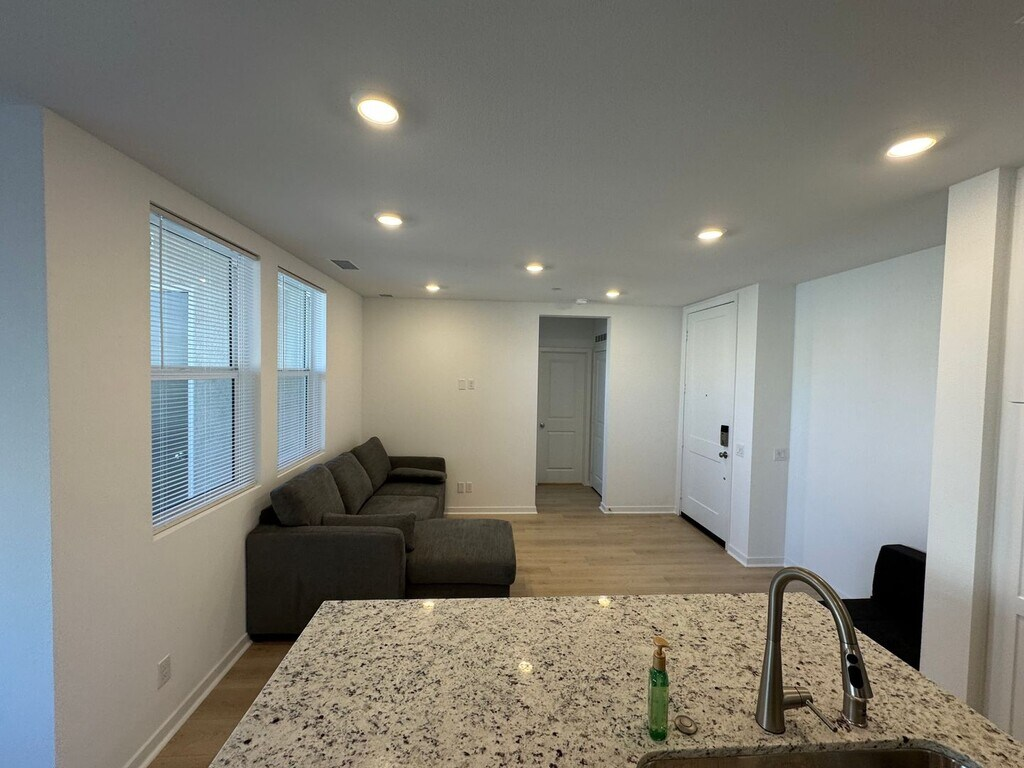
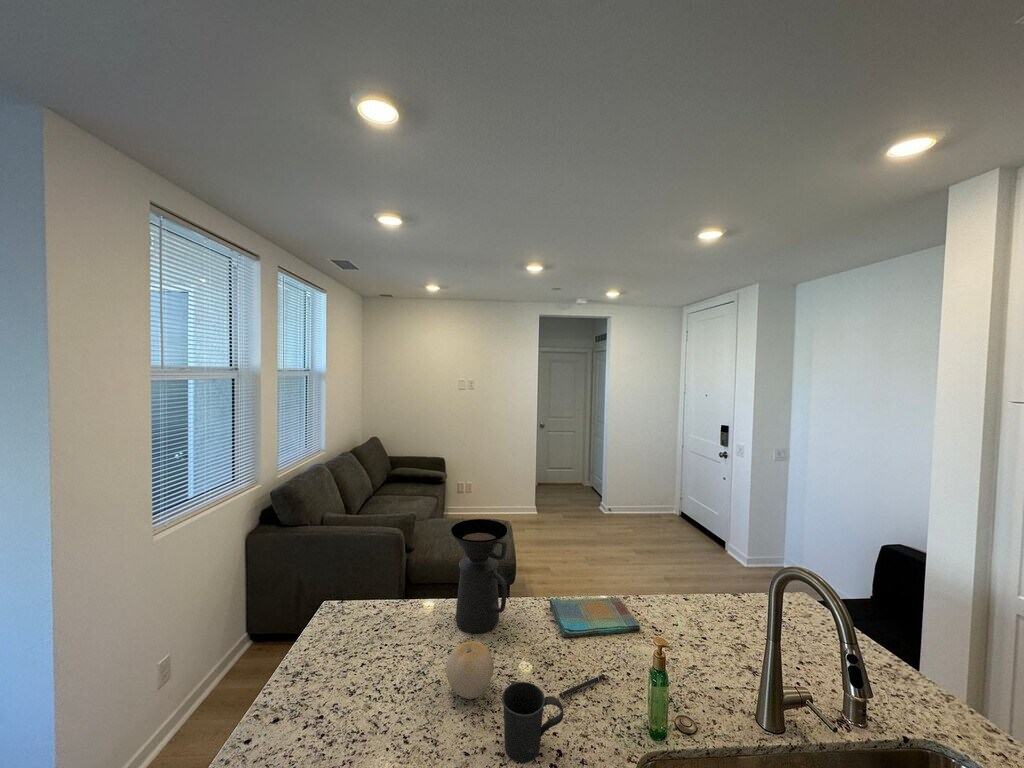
+ coffee maker (478, 575)
+ dish towel (592, 614)
+ mug (532, 722)
+ pen (583, 684)
+ fruit (469, 669)
